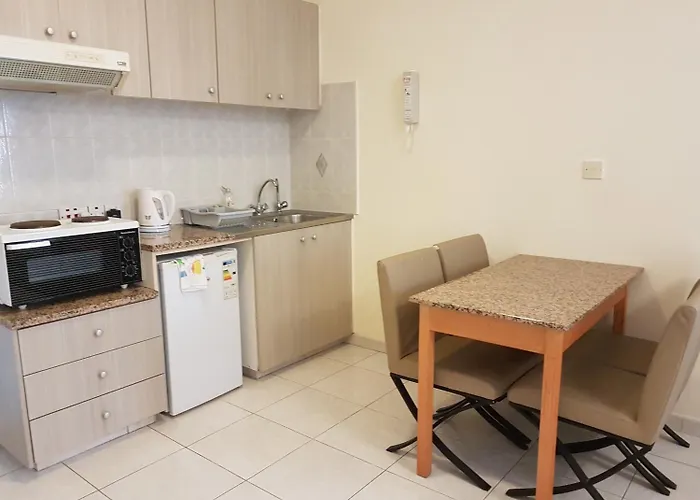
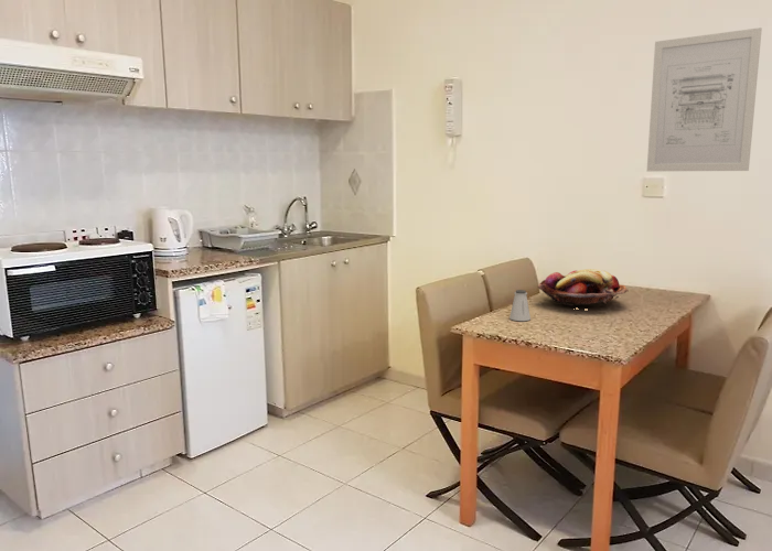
+ saltshaker (519, 304)
+ fruit basket (582, 285)
+ wall art (700, 104)
